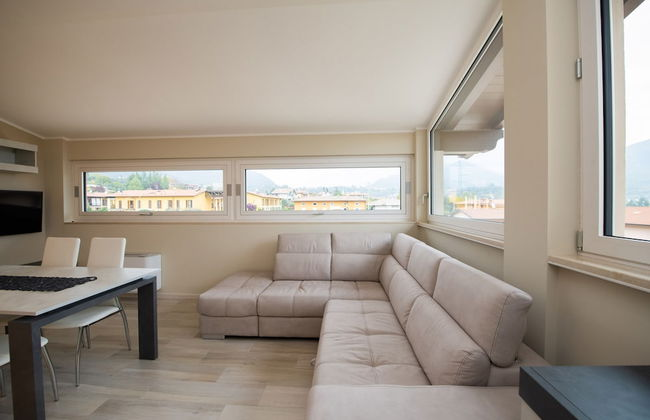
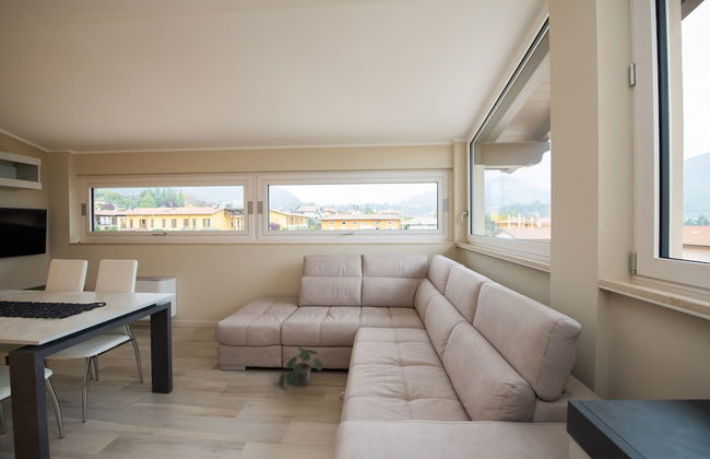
+ potted plant (299, 365)
